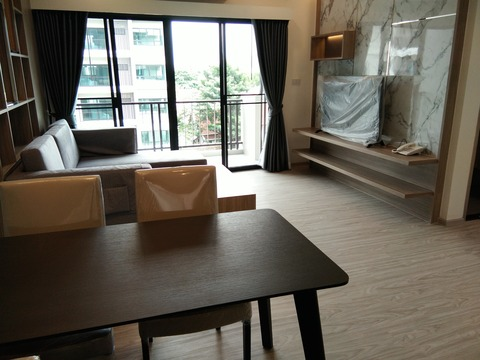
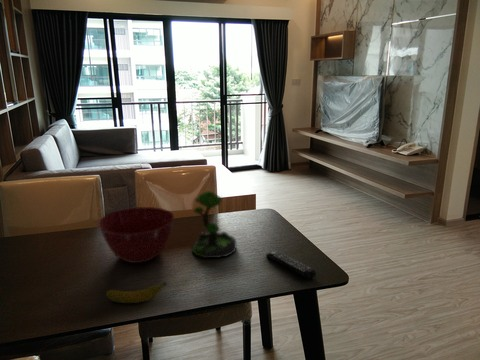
+ banana (136, 292)
+ plant (213, 223)
+ mixing bowl (138, 237)
+ remote control (289, 263)
